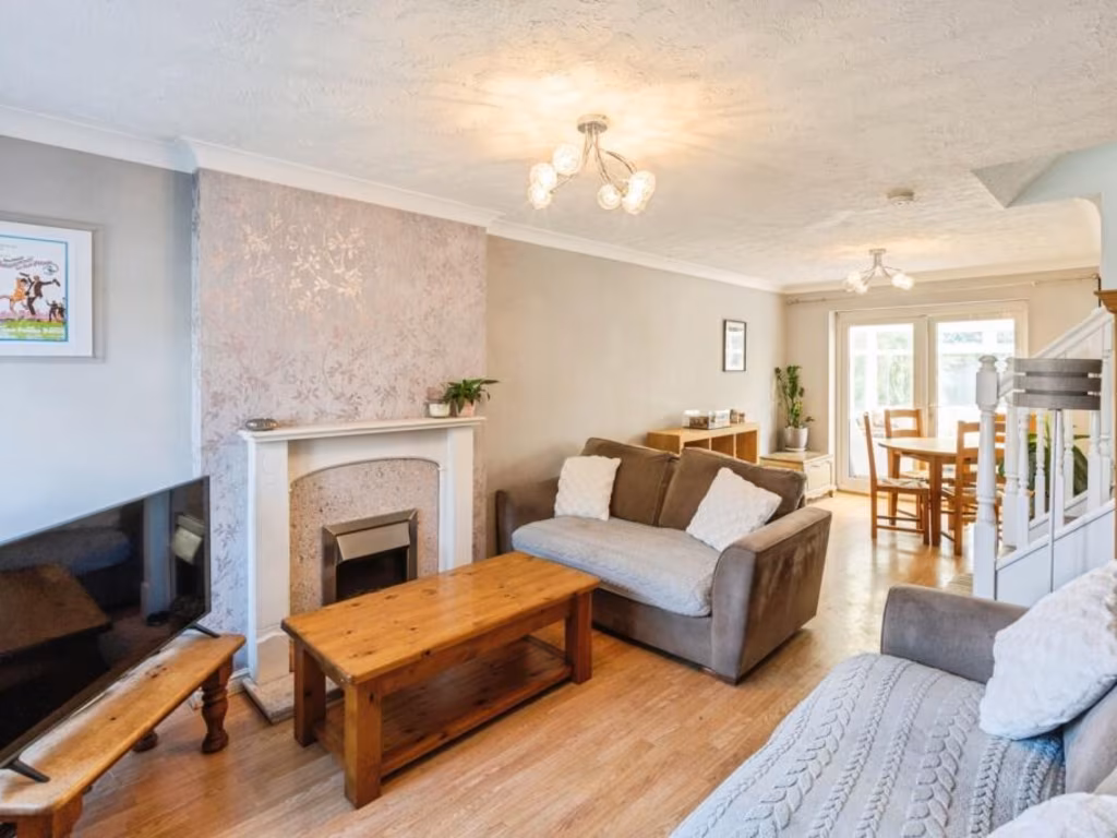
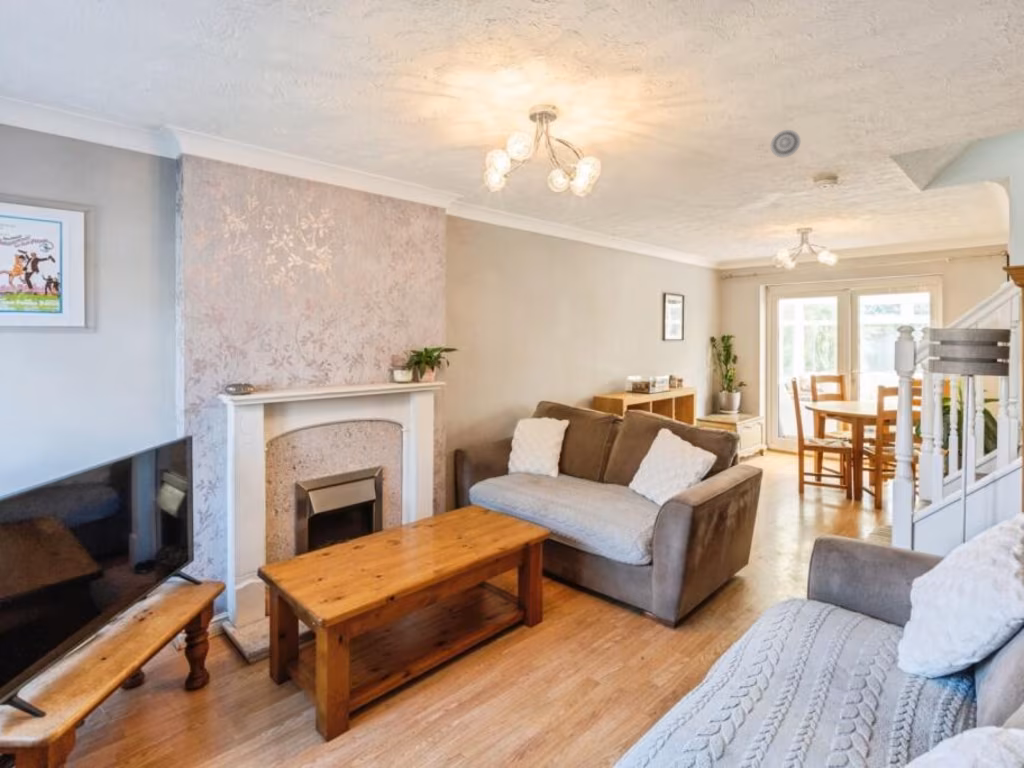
+ smoke detector (785, 142)
